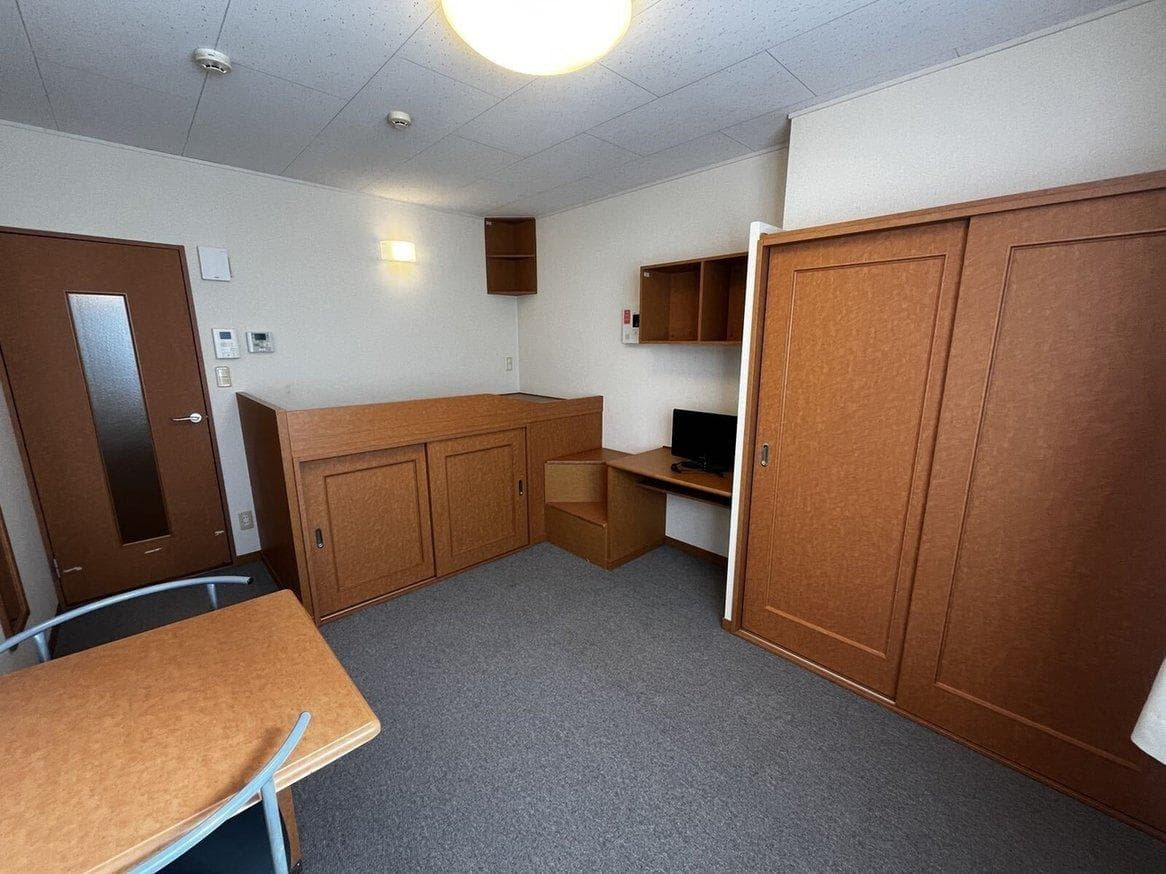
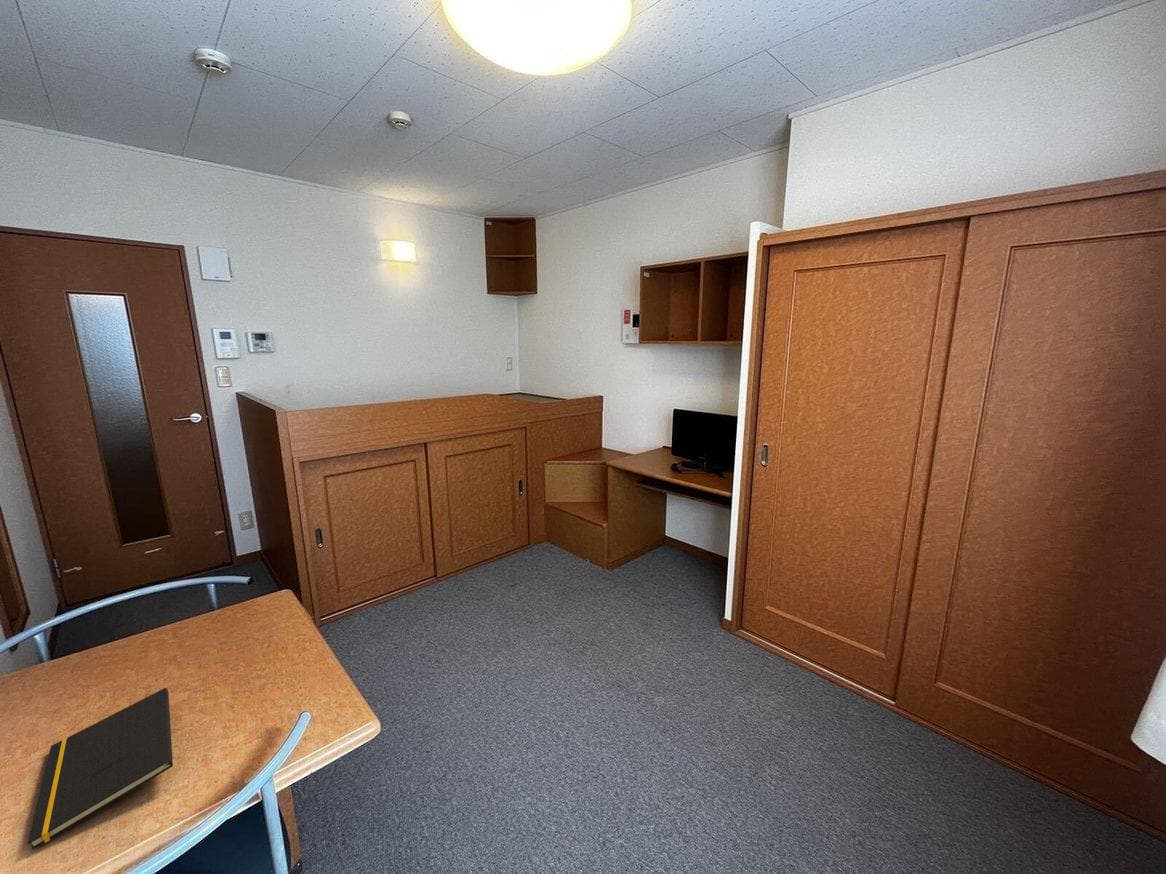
+ notepad (109, 755)
